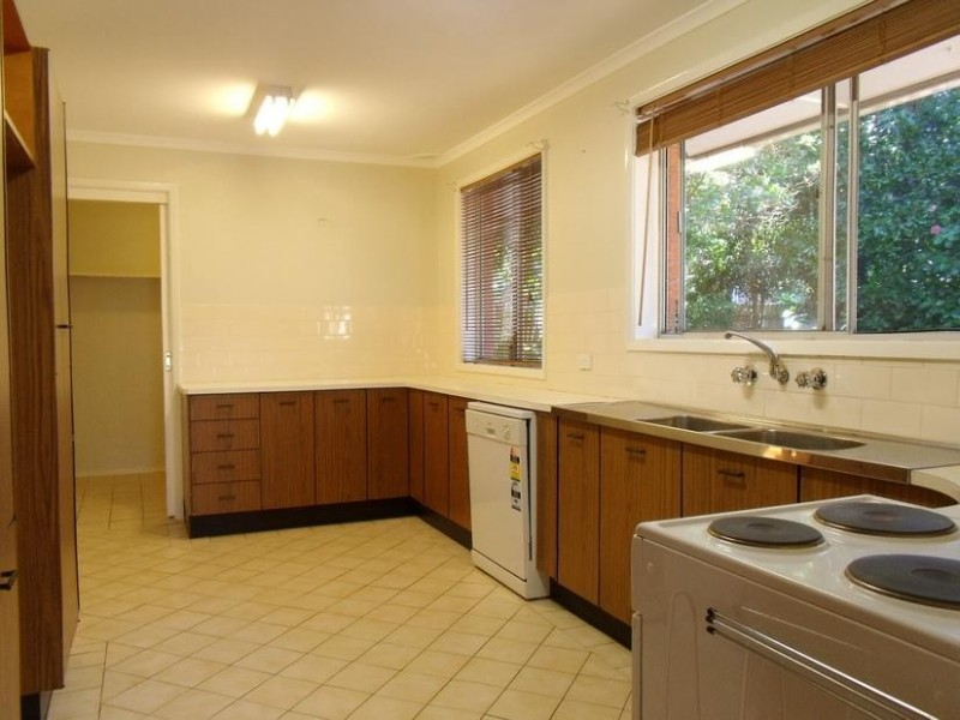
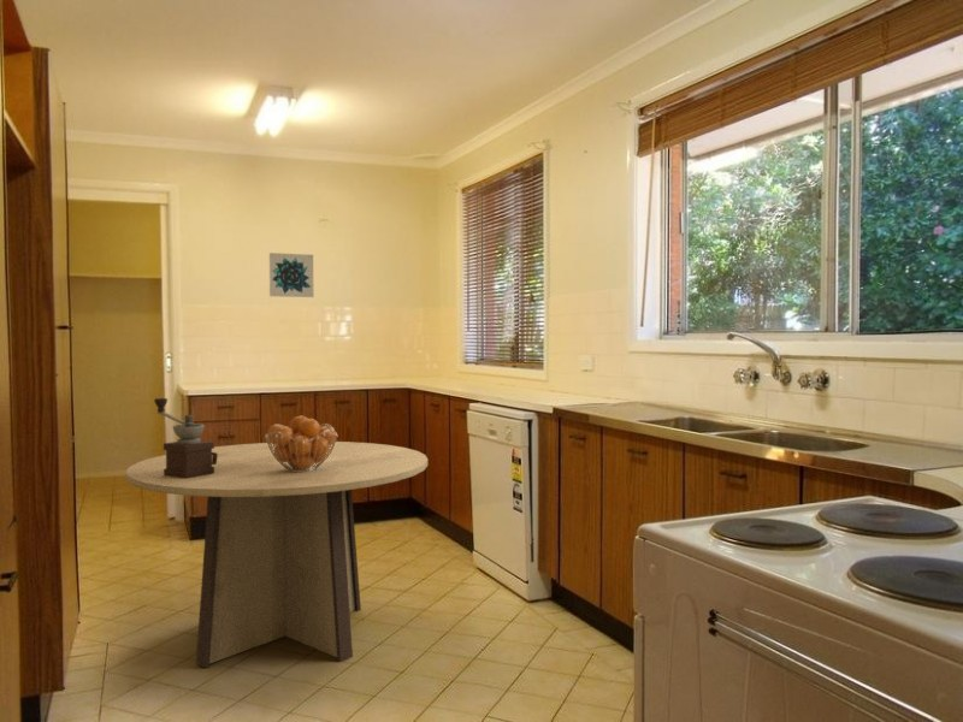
+ dining table (284, 548)
+ coffee grinder (183, 434)
+ wall art (291, 274)
+ fruit basket (301, 443)
